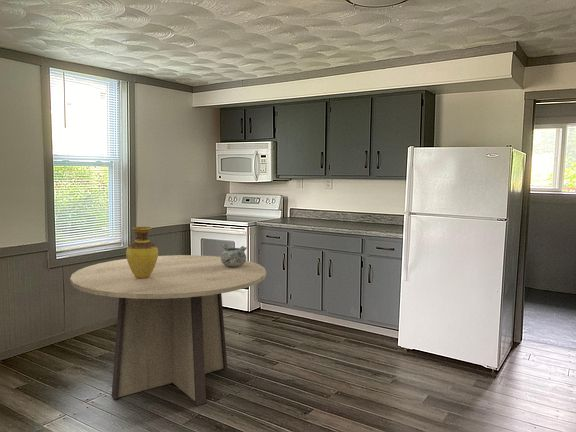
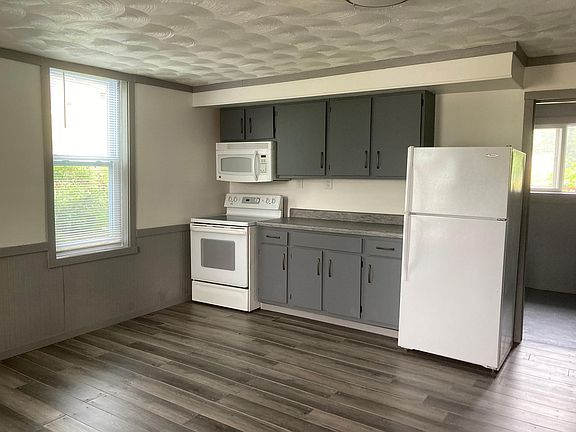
- dining table (173, 326)
- vase (142, 252)
- decorative bowl (233, 255)
